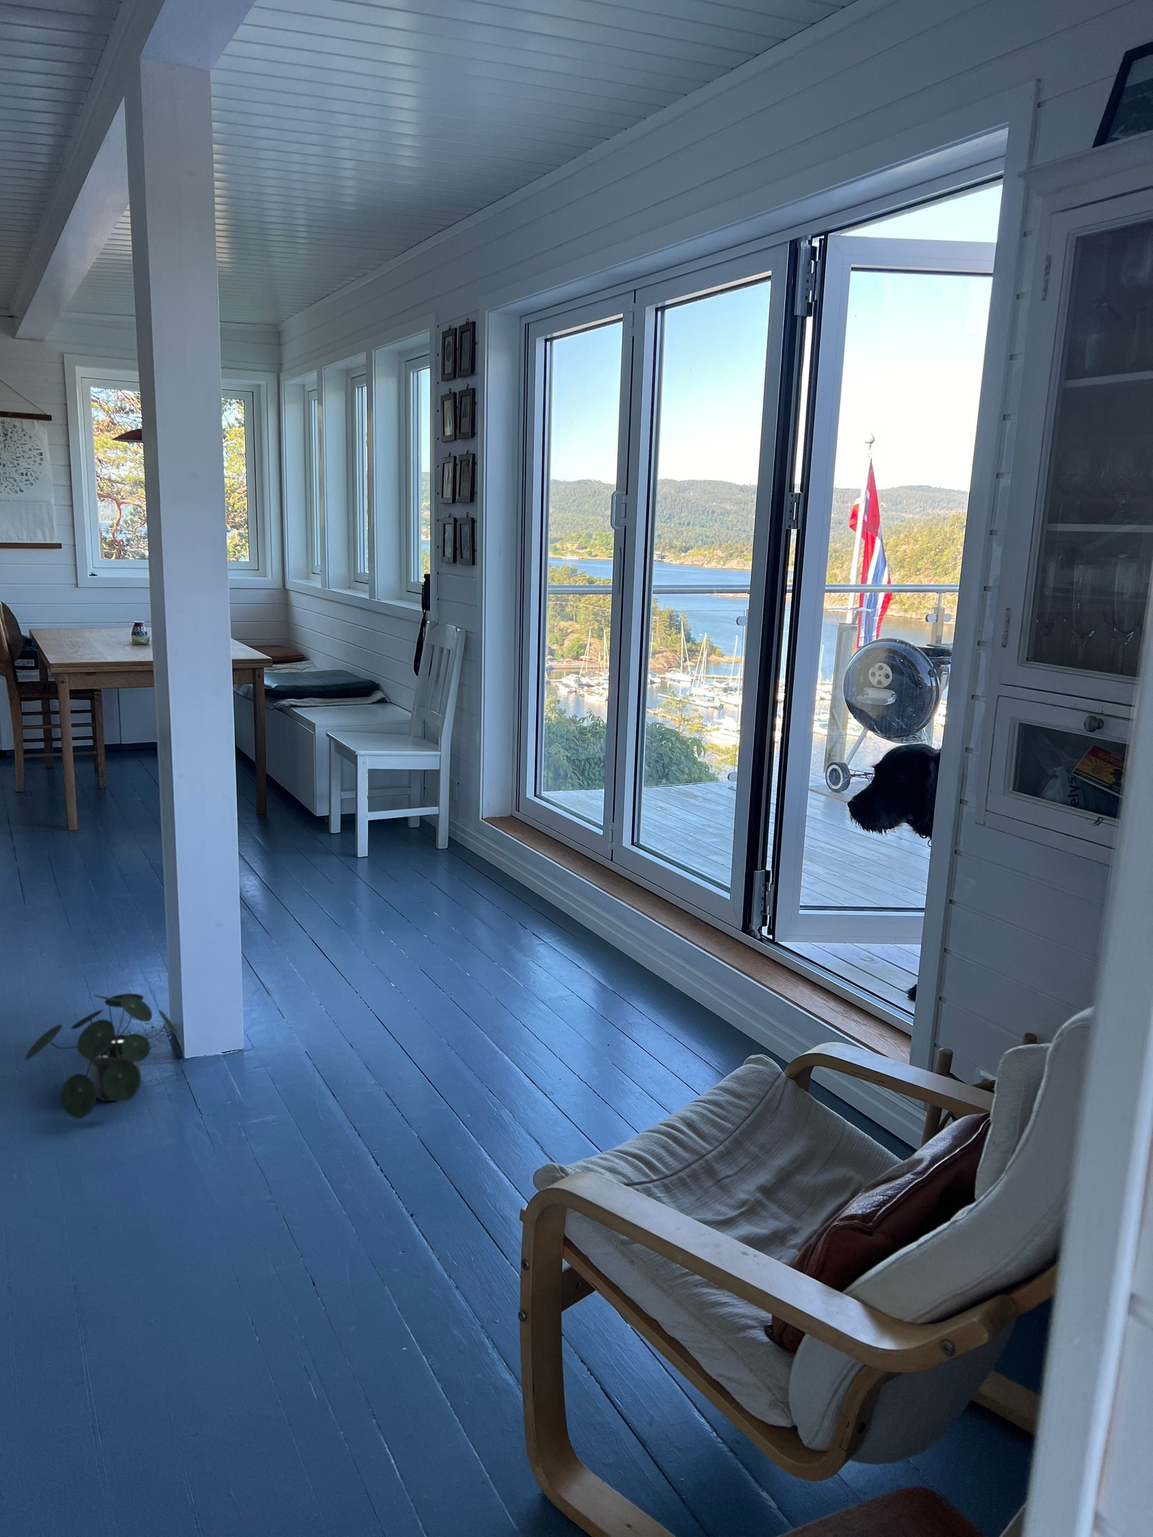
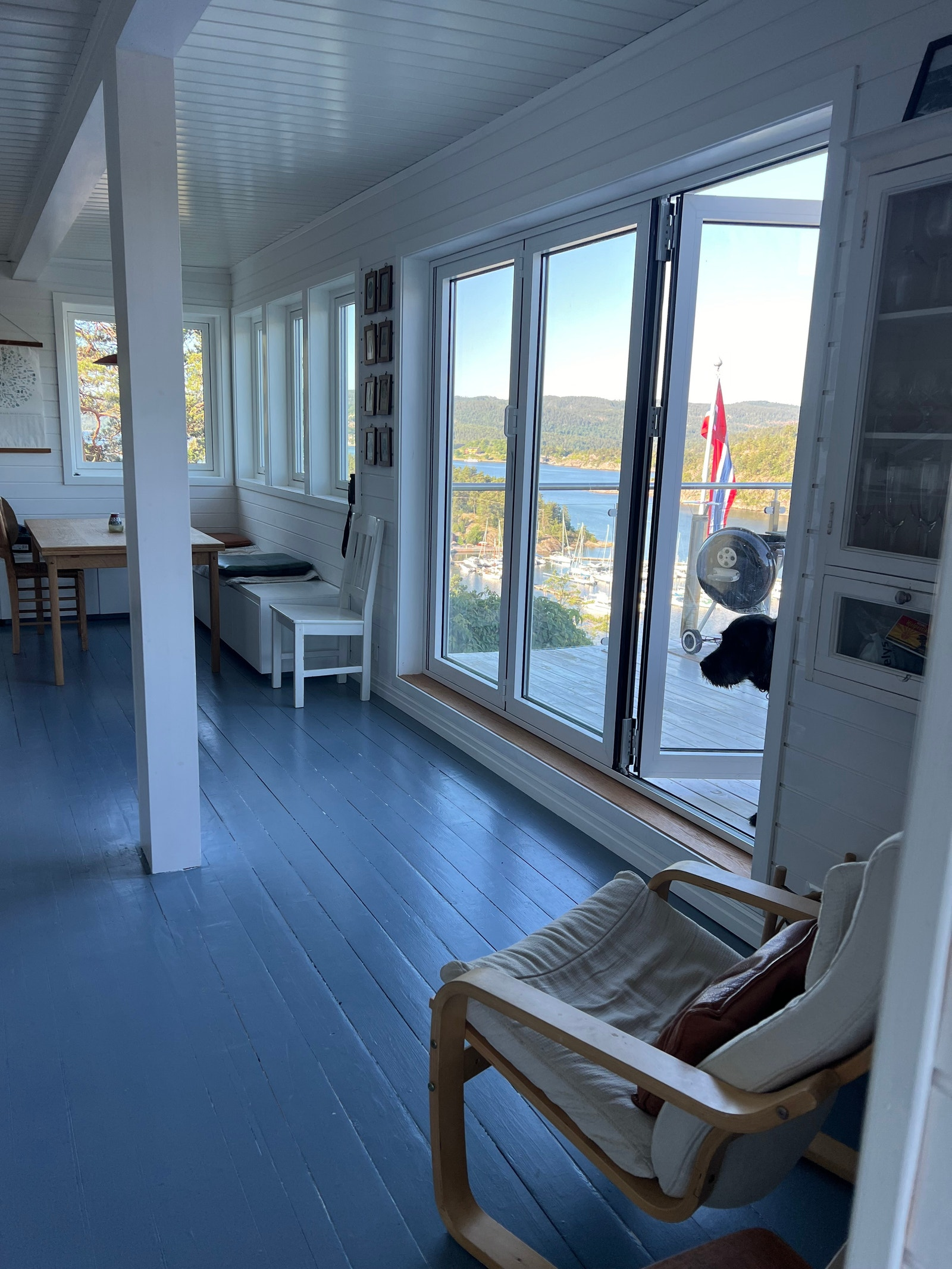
- potted plant (109, 1045)
